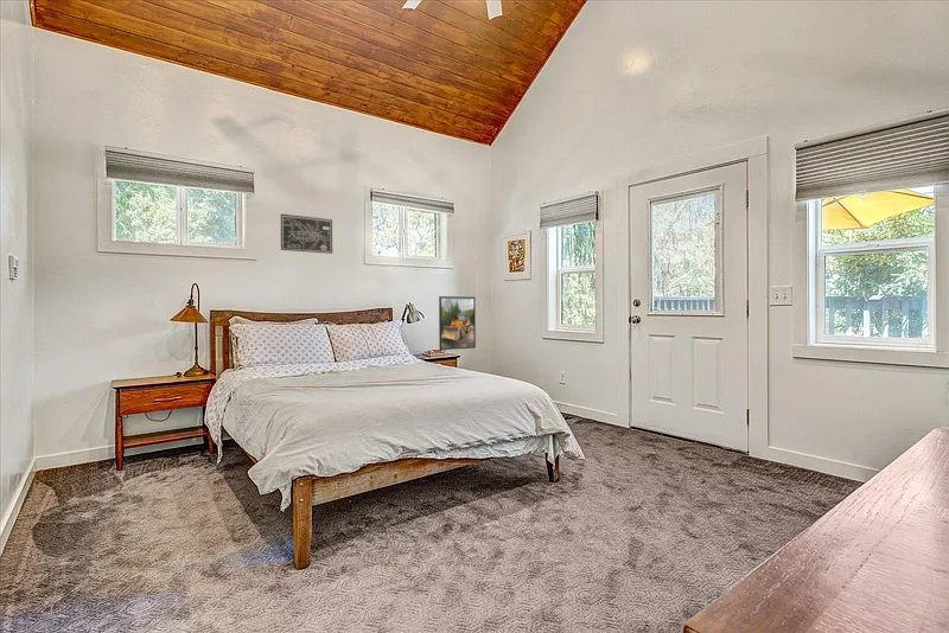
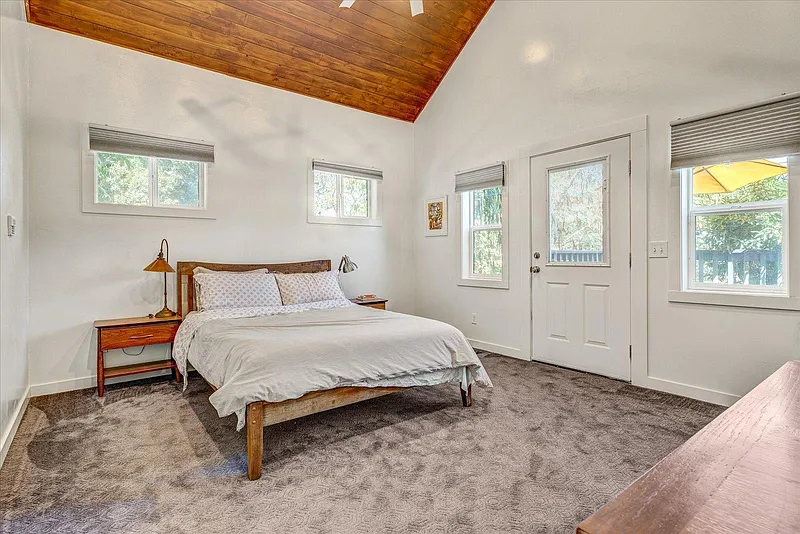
- wall art (307, 234)
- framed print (457, 322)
